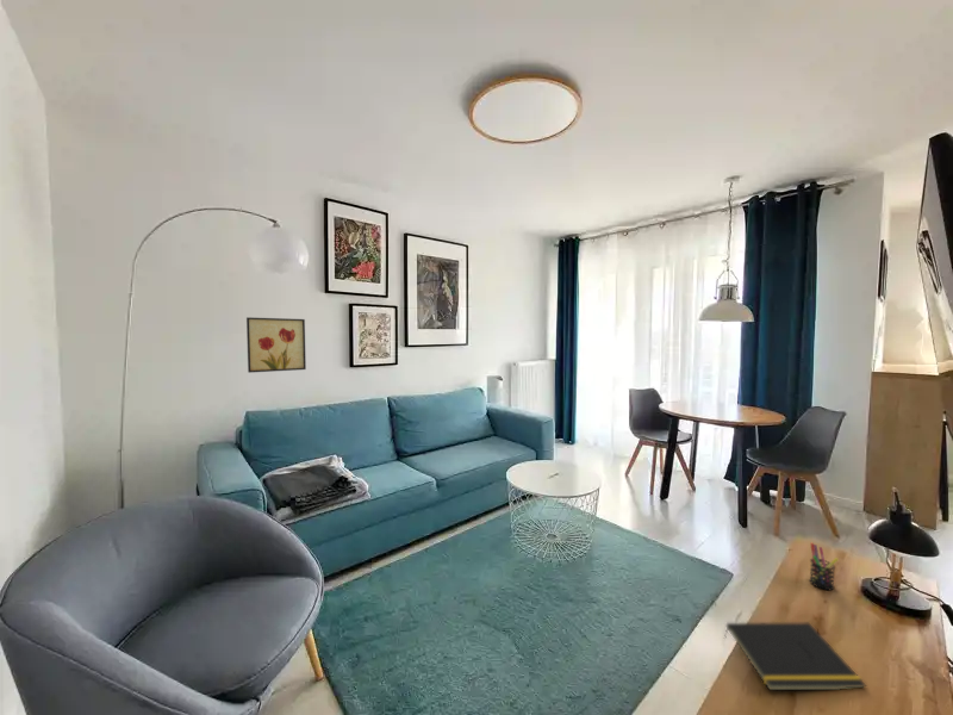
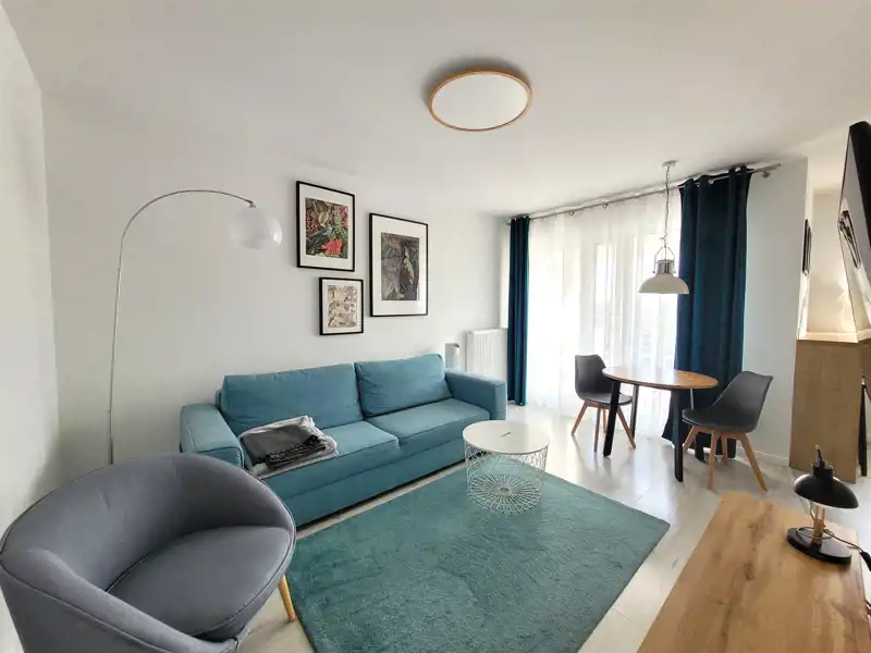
- notepad (790, 653)
- wall art (276, 344)
- pen holder (820, 565)
